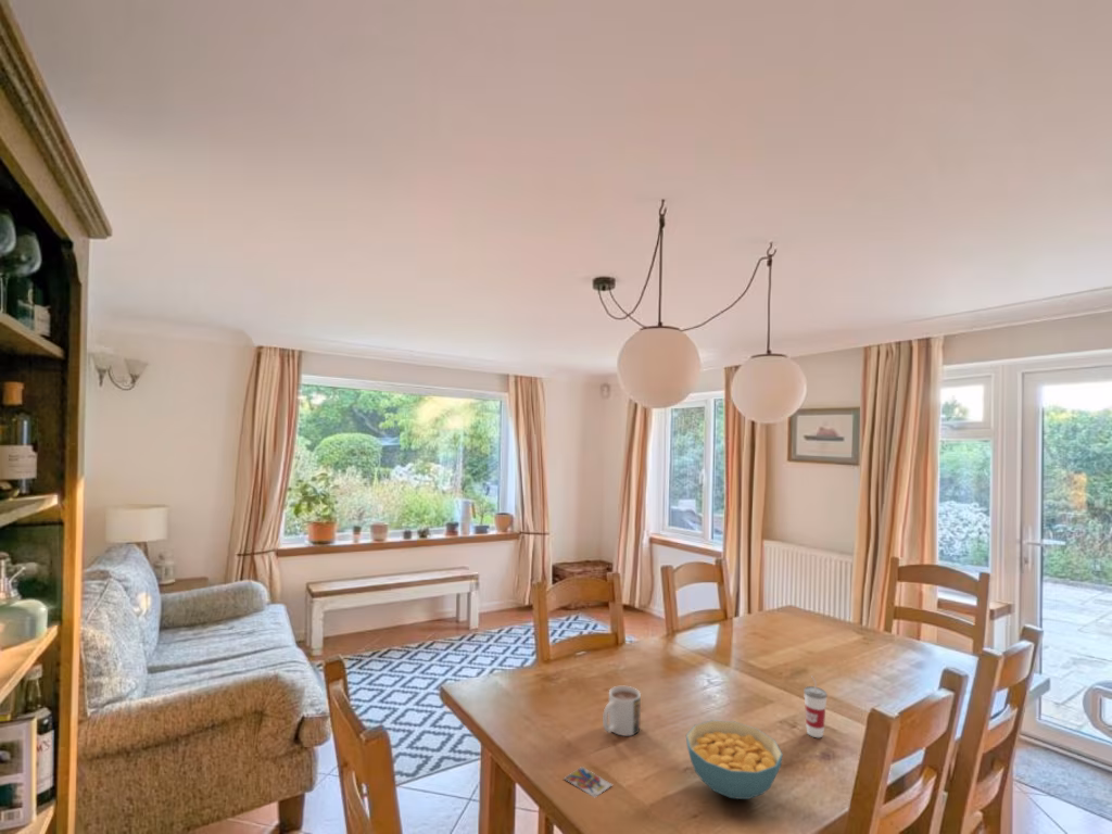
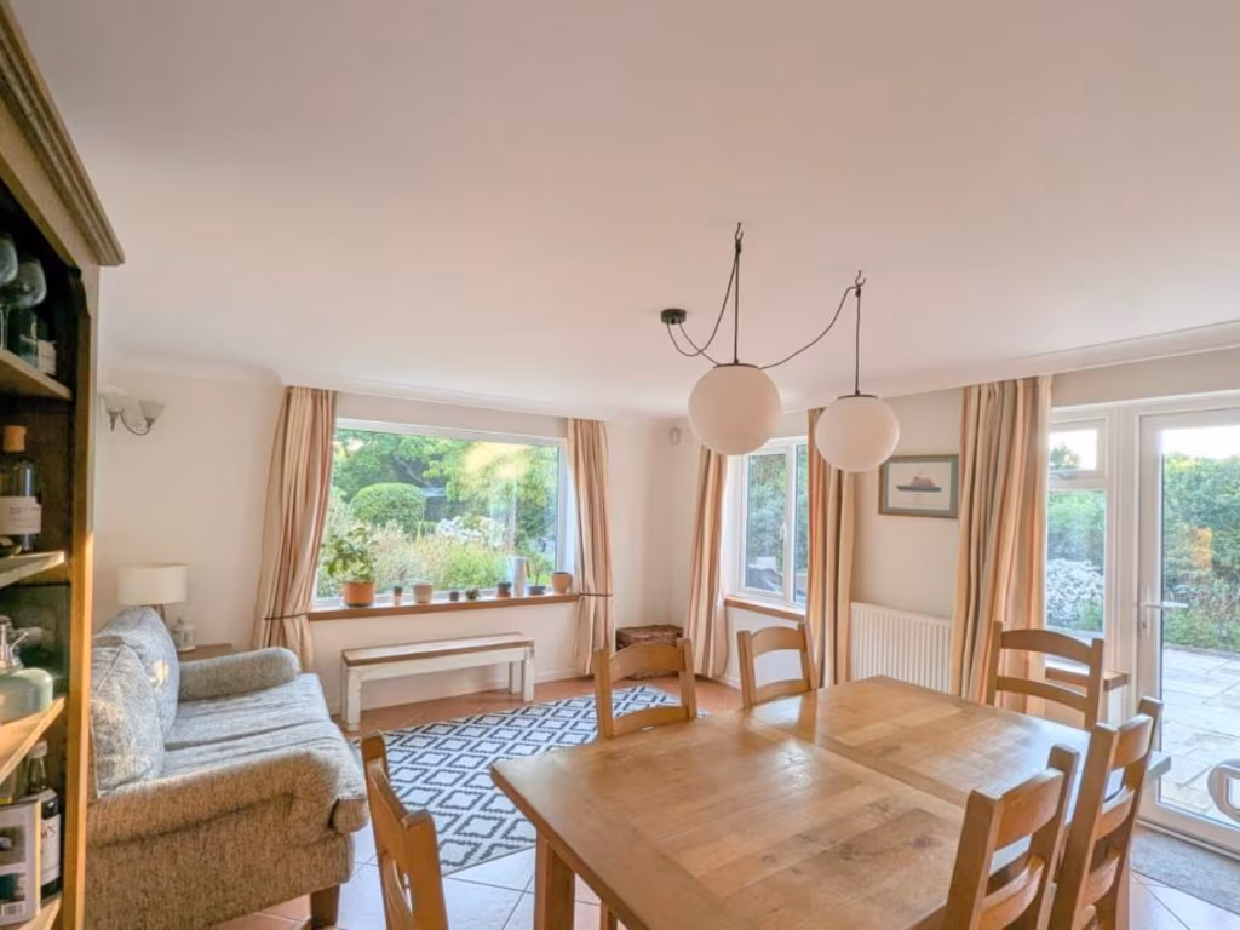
- mug (619, 712)
- cup (814, 705)
- card (587, 781)
- cereal bowl (732, 767)
